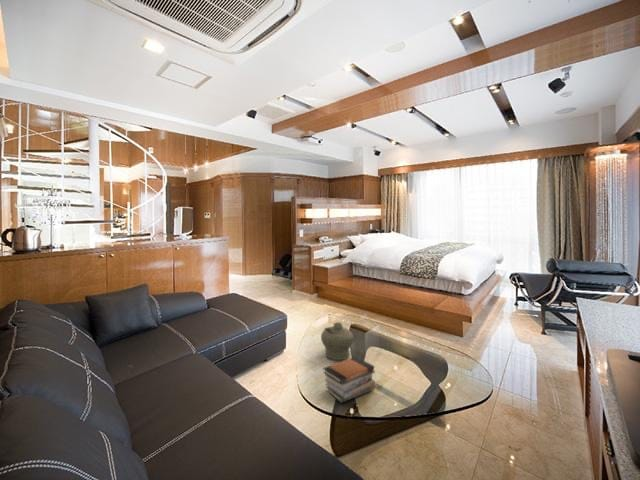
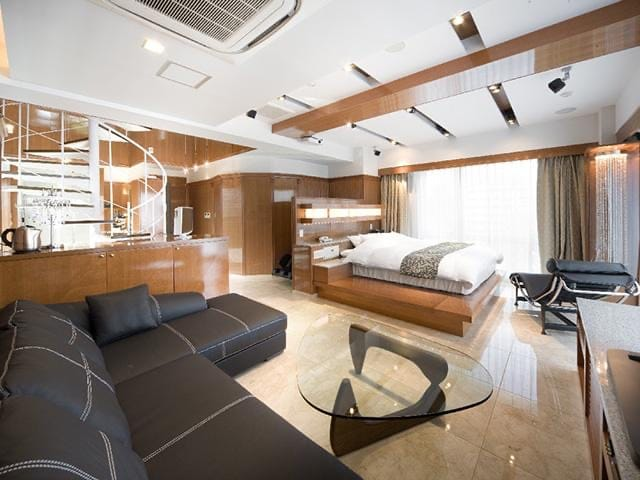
- book stack (349, 378)
- jar (337, 339)
